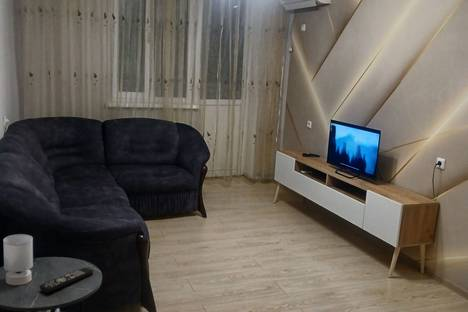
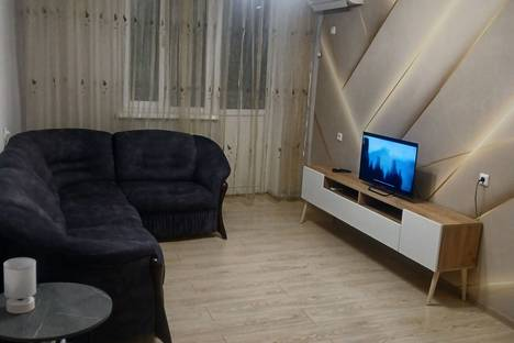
- remote control (67, 279)
